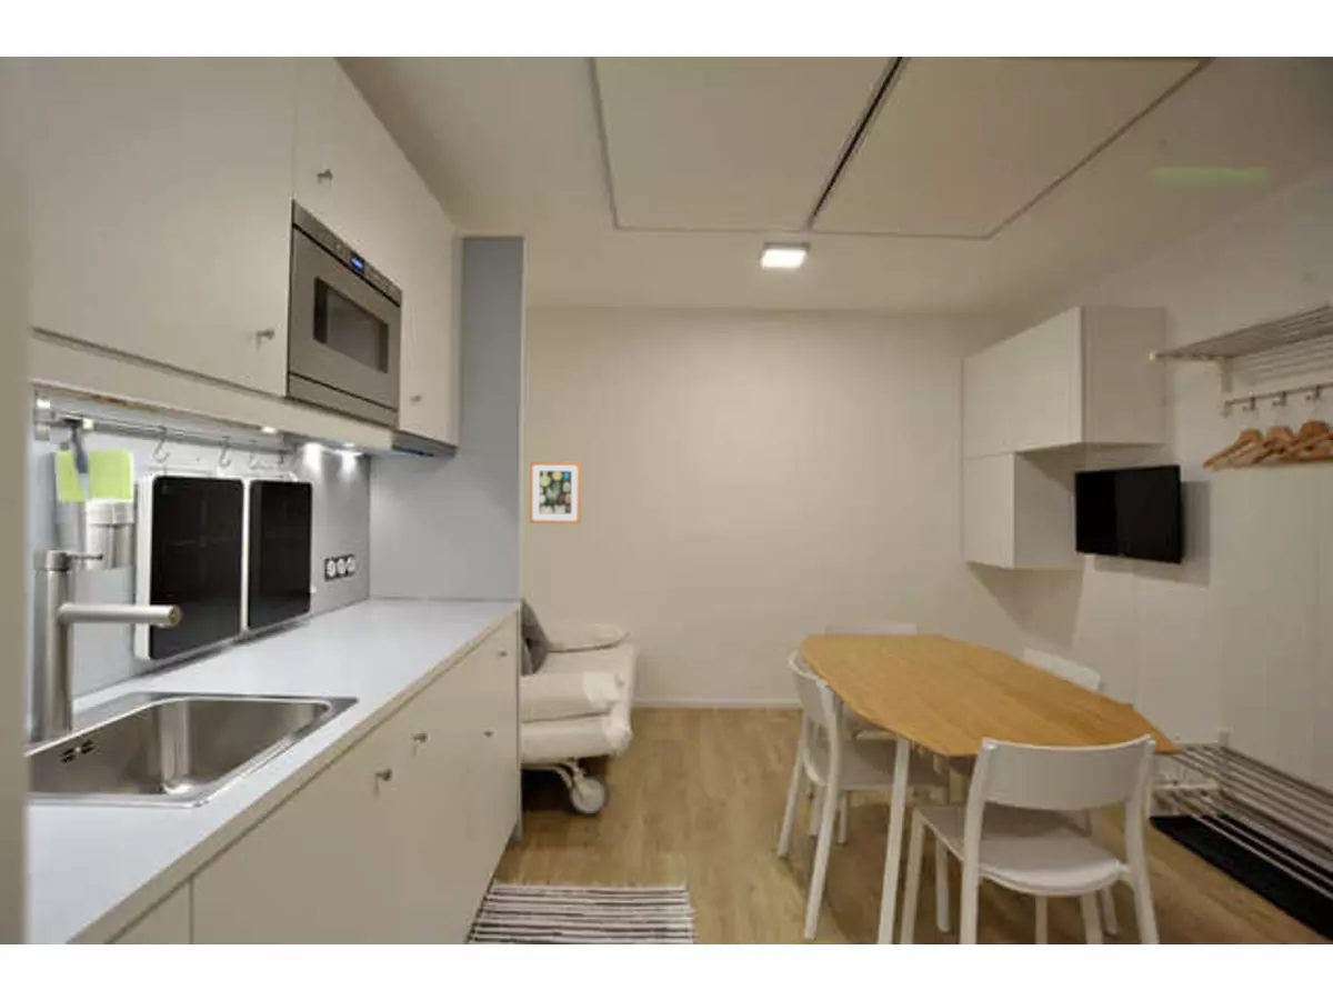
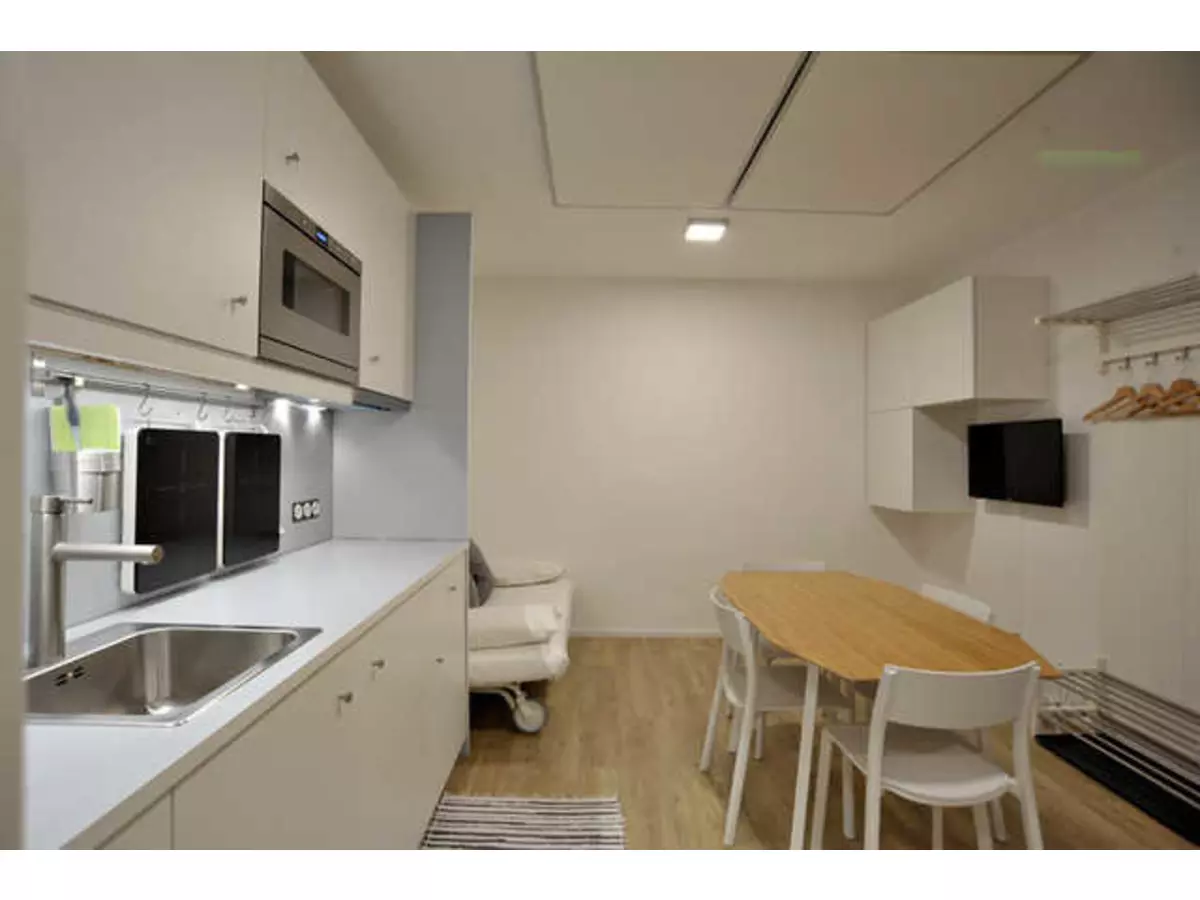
- wall art (554, 492)
